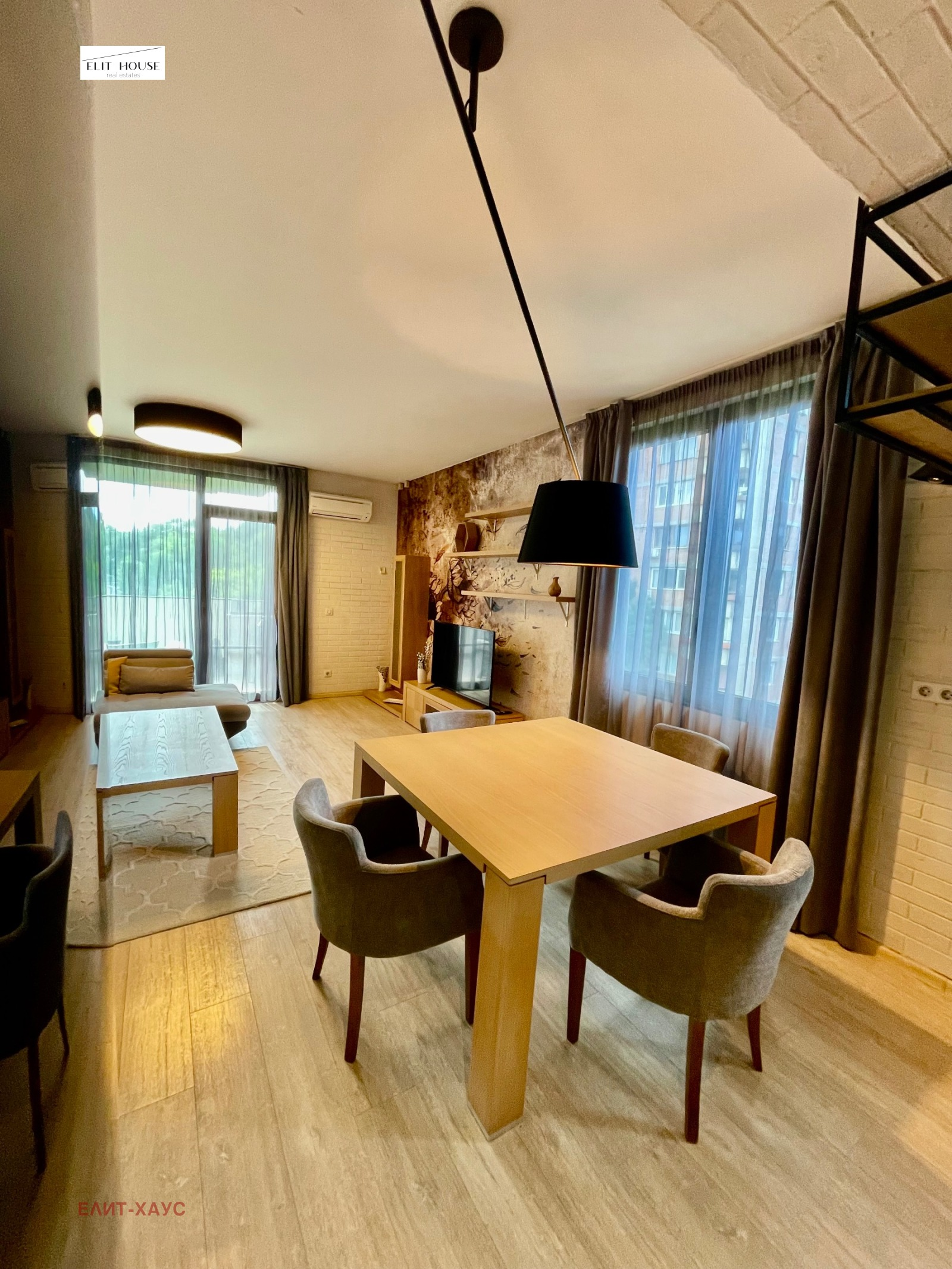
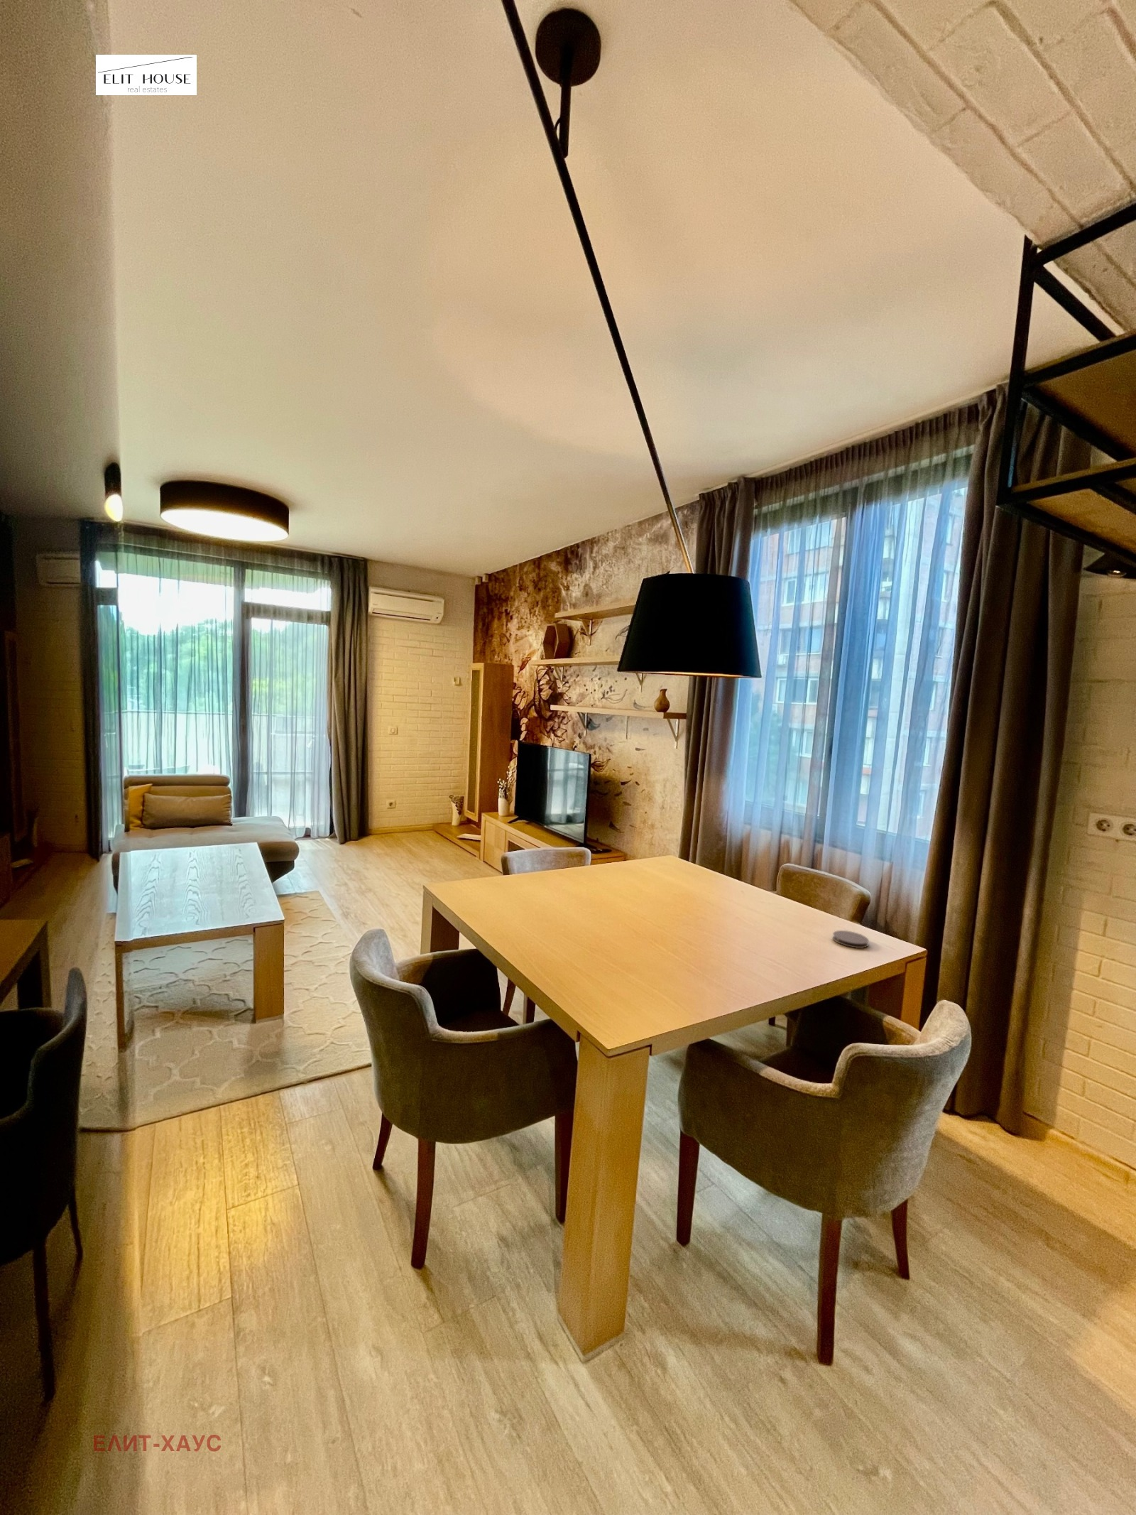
+ coaster (850, 940)
